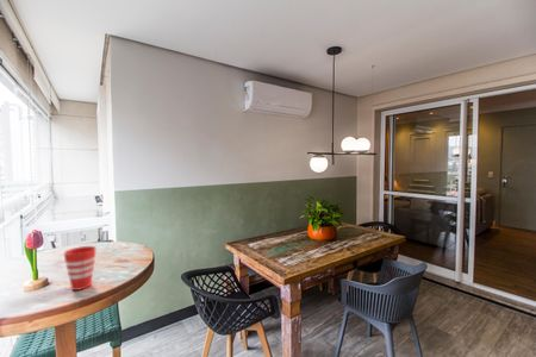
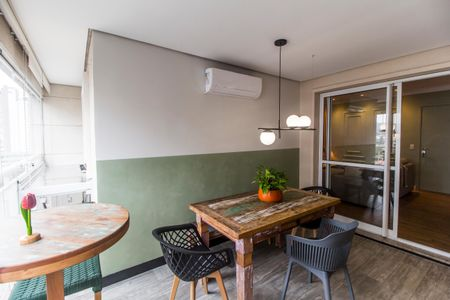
- cup (80, 268)
